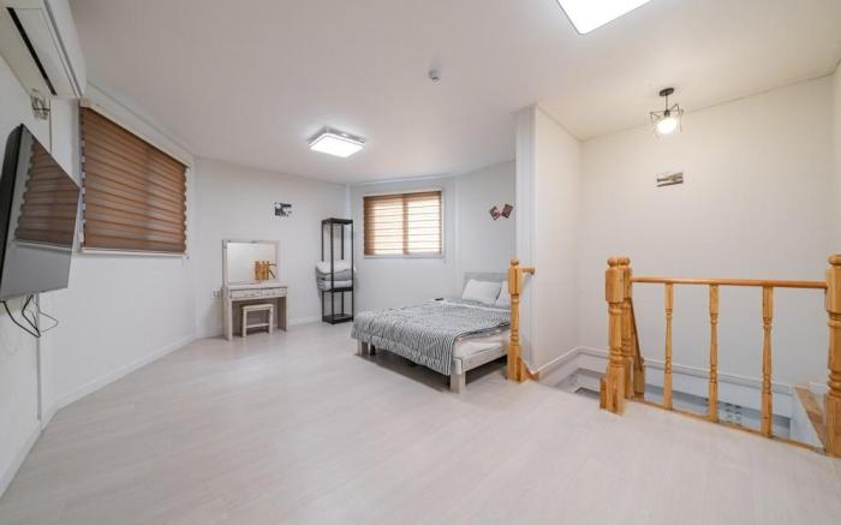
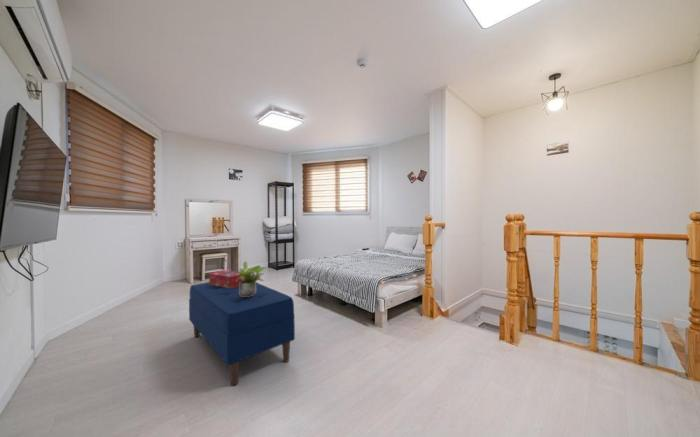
+ potted plant (250, 279)
+ bench (237, 319)
+ tissue box (227, 278)
